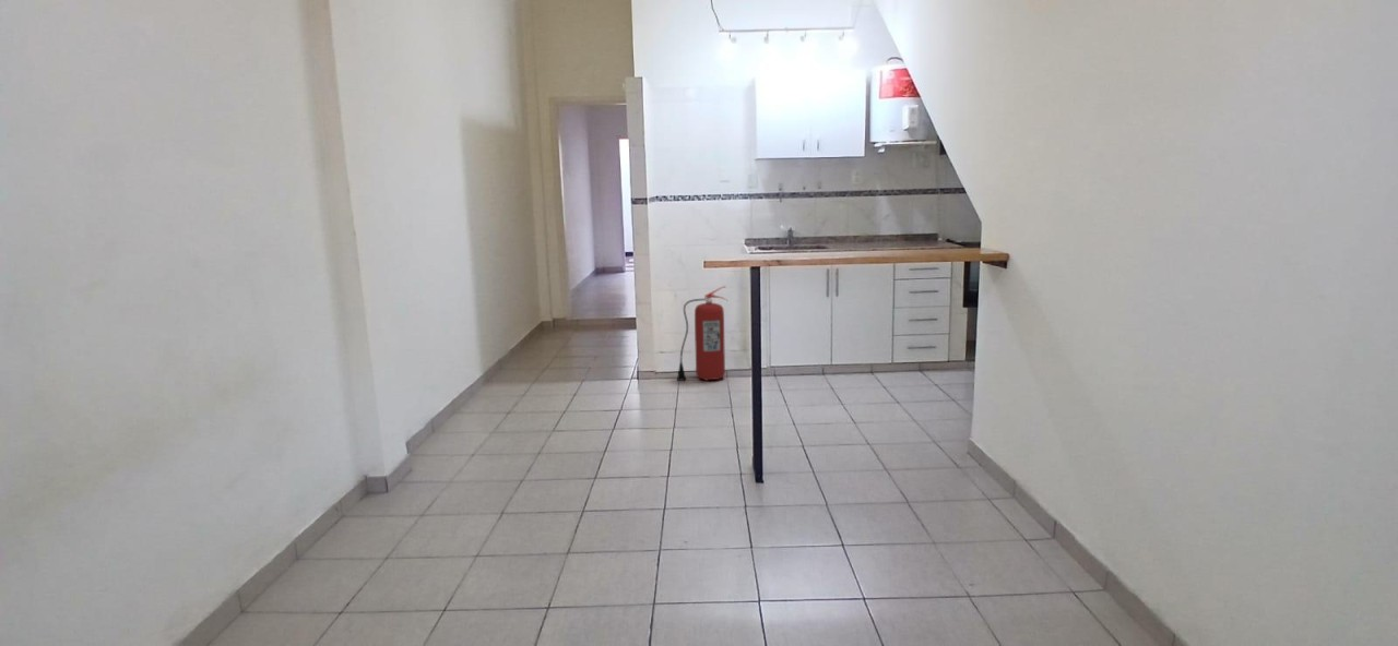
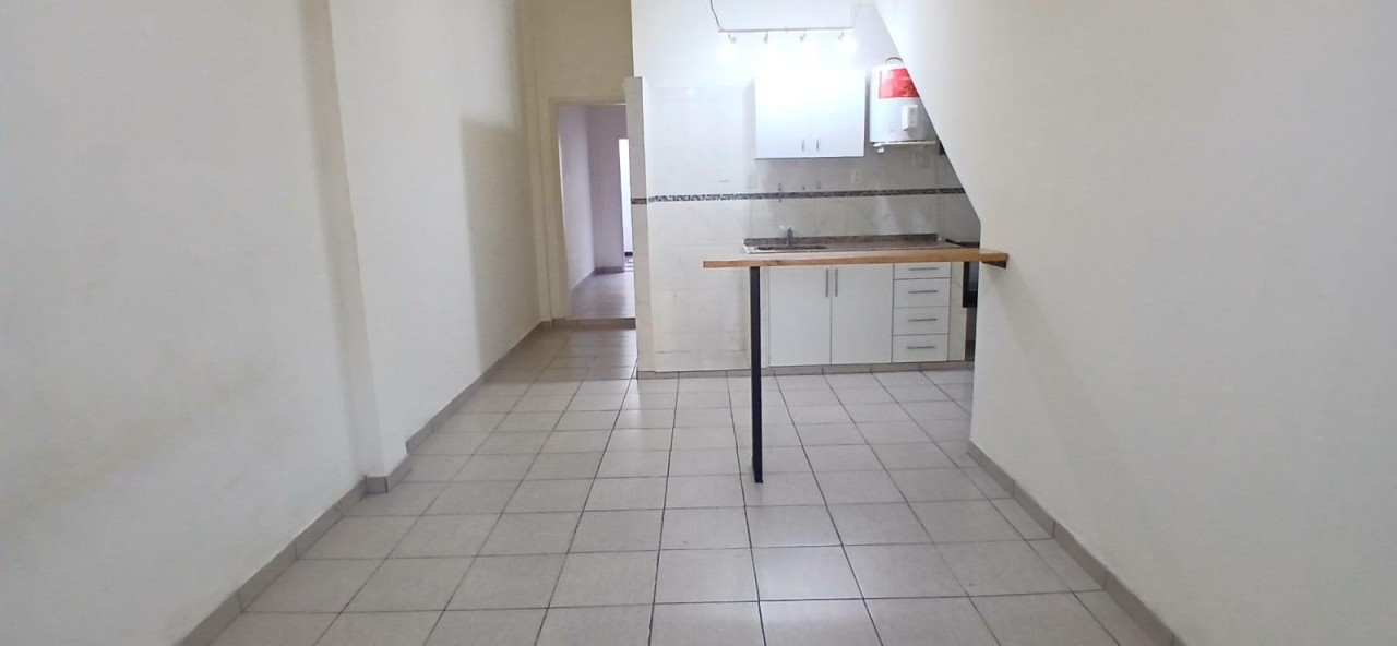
- fire extinguisher (702, 333)
